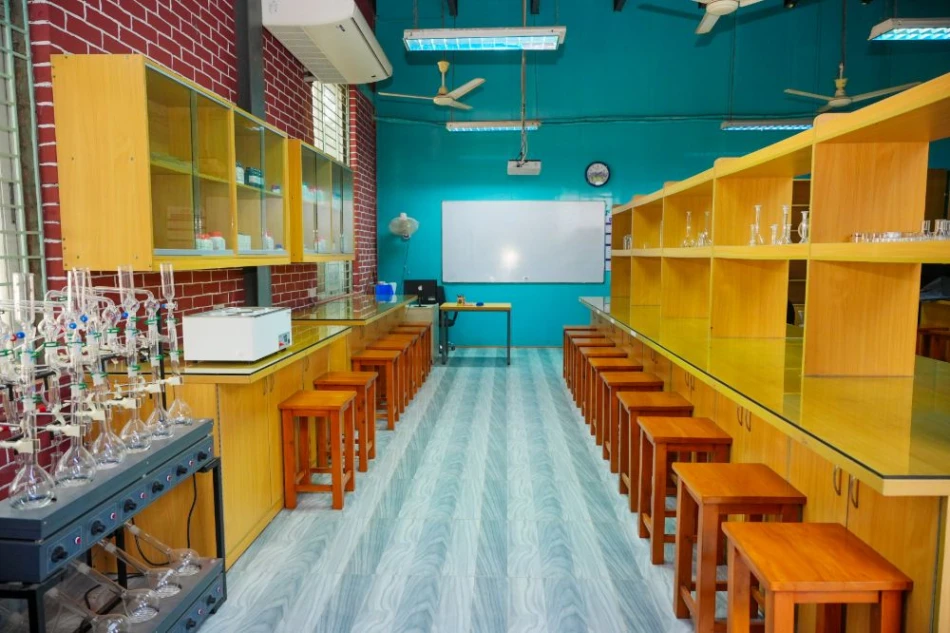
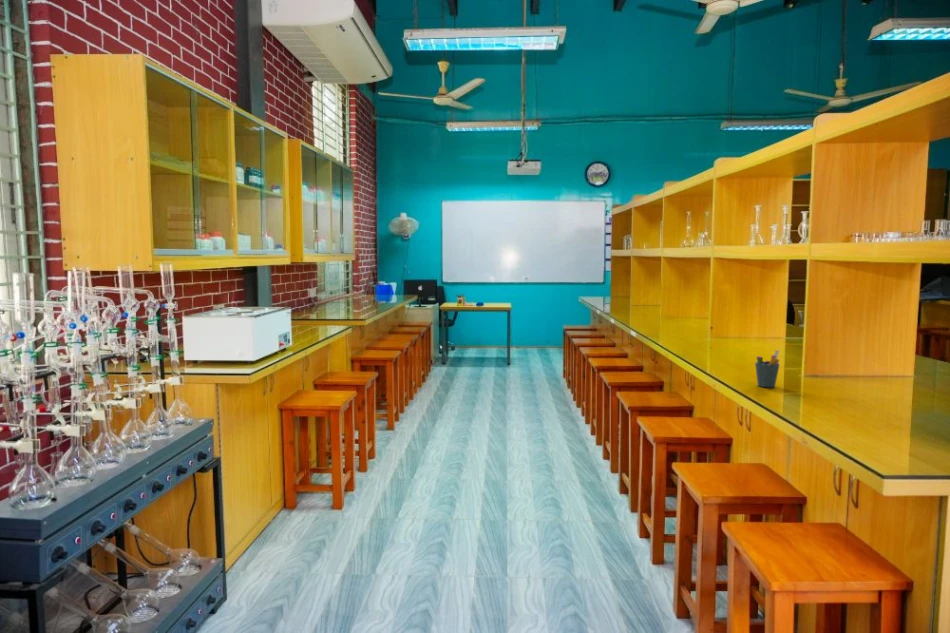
+ pen holder (767, 368)
